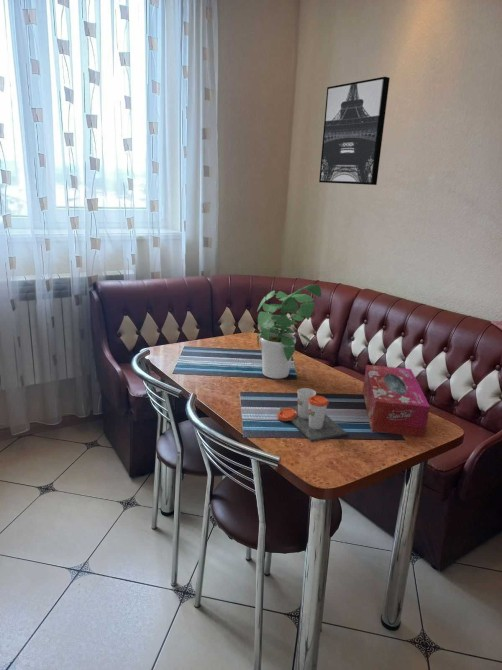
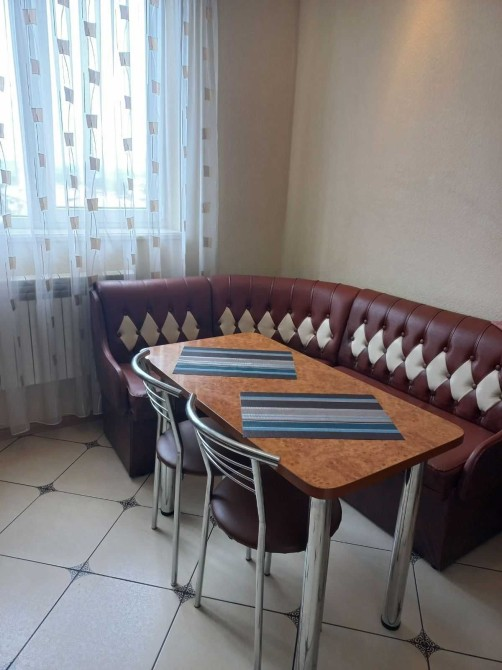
- cup (308, 408)
- potted plant (286, 330)
- tissue box (392, 397)
- wall art (351, 134)
